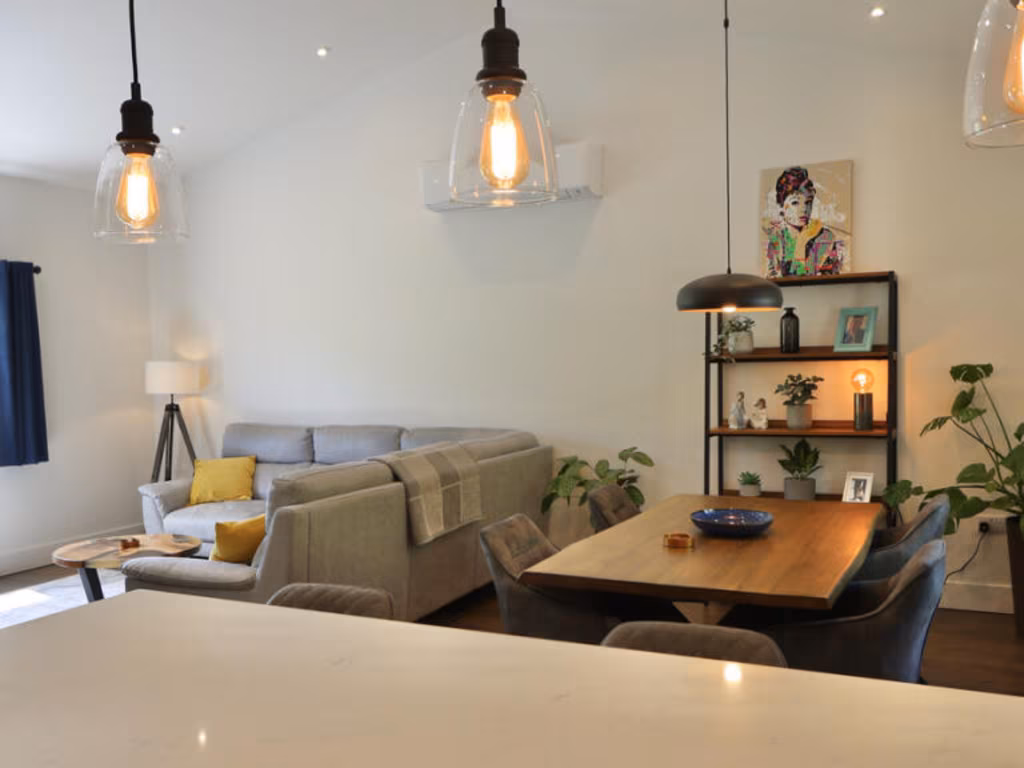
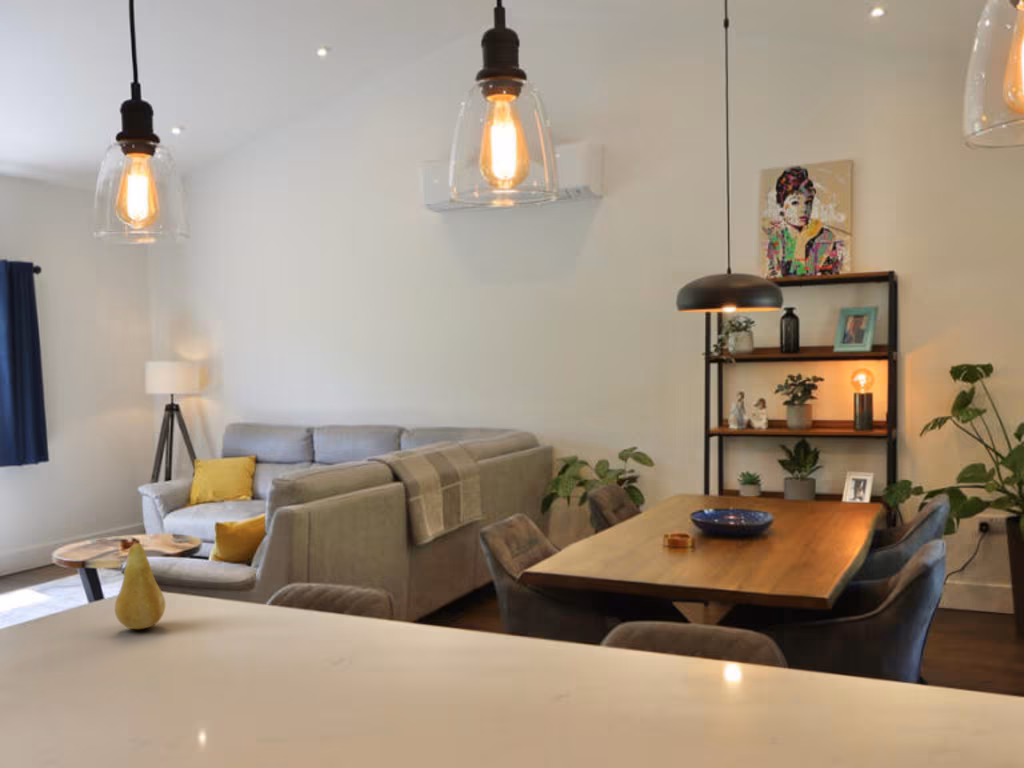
+ fruit (139, 586)
